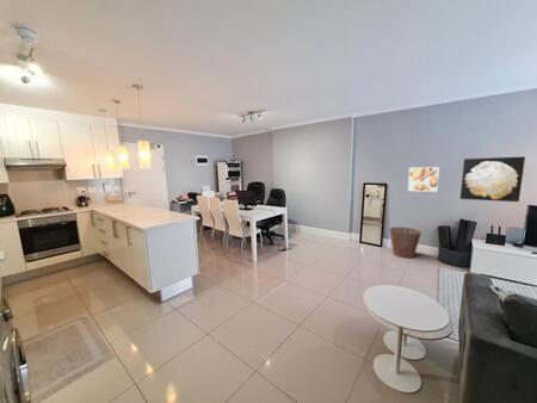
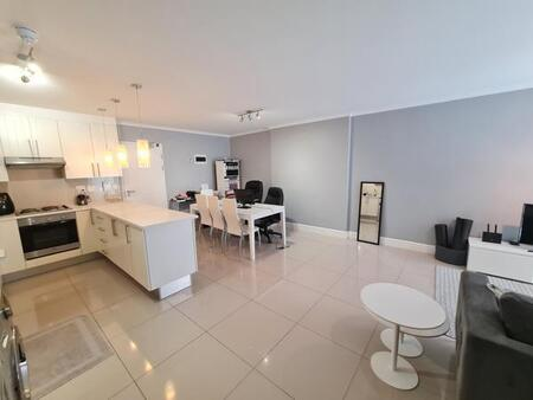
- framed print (422, 179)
- basket (403, 242)
- wall art (489, 179)
